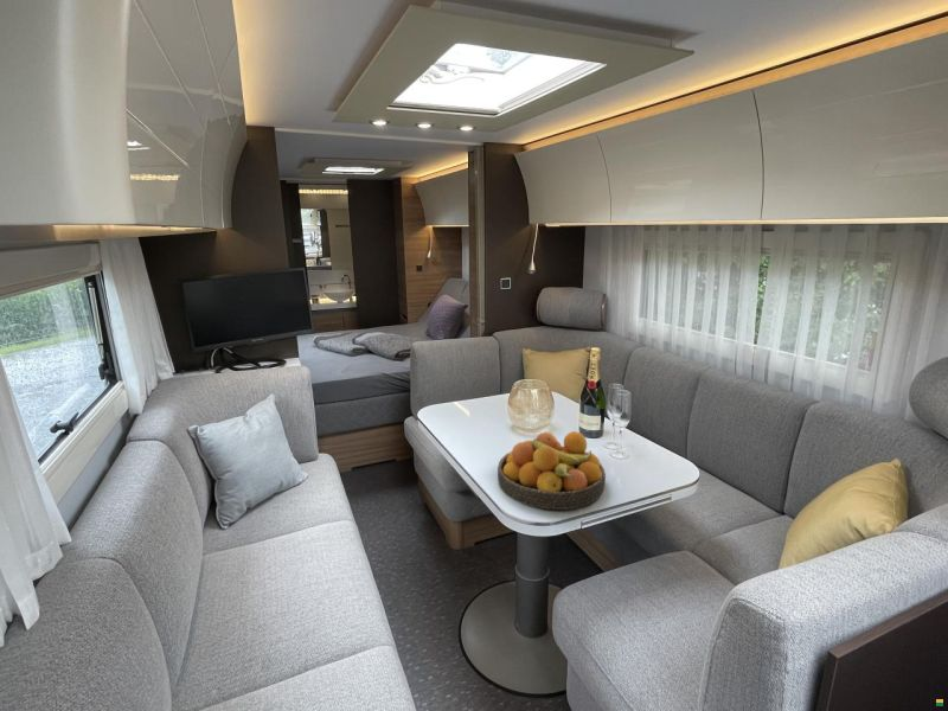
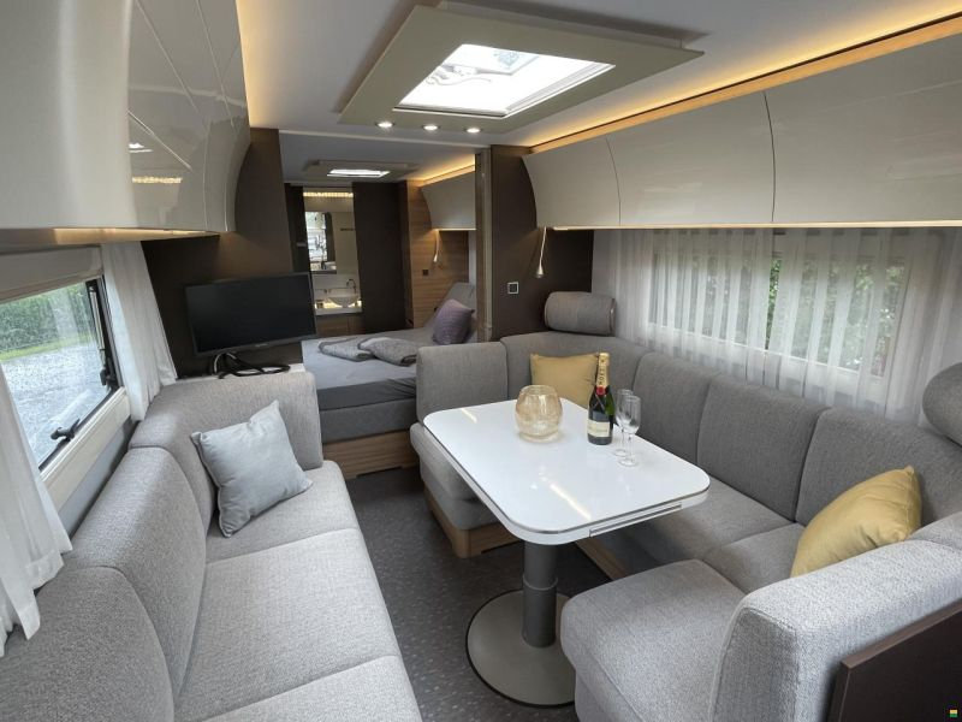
- fruit bowl (550, 460)
